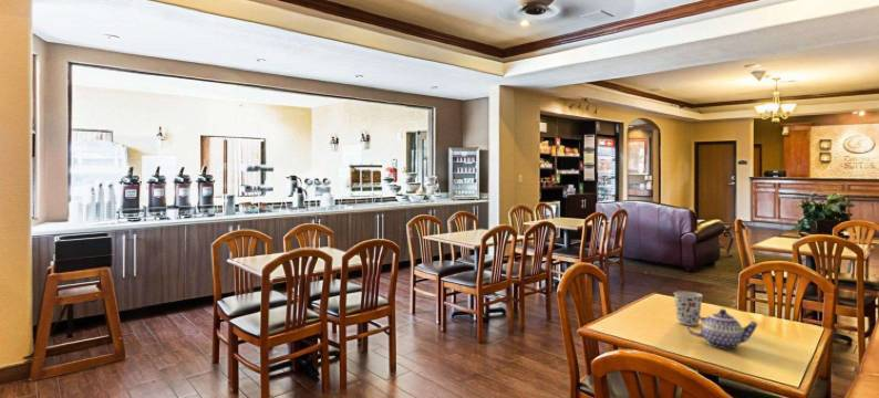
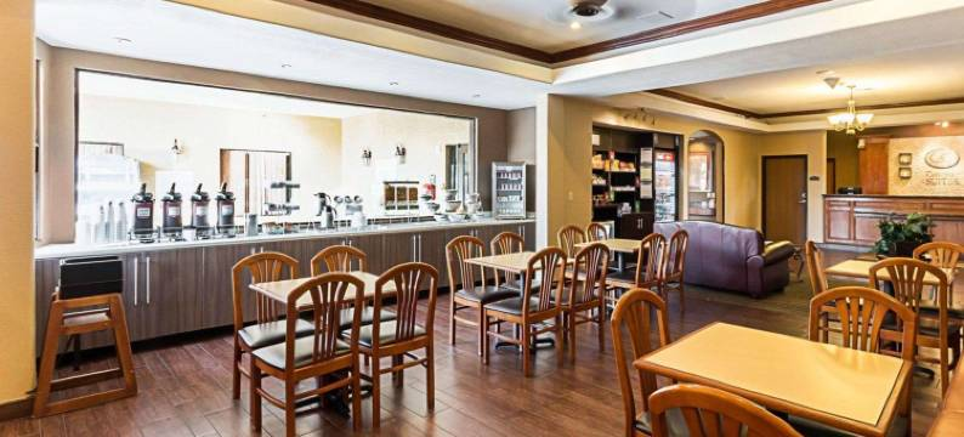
- cup (687, 308)
- teapot (721, 326)
